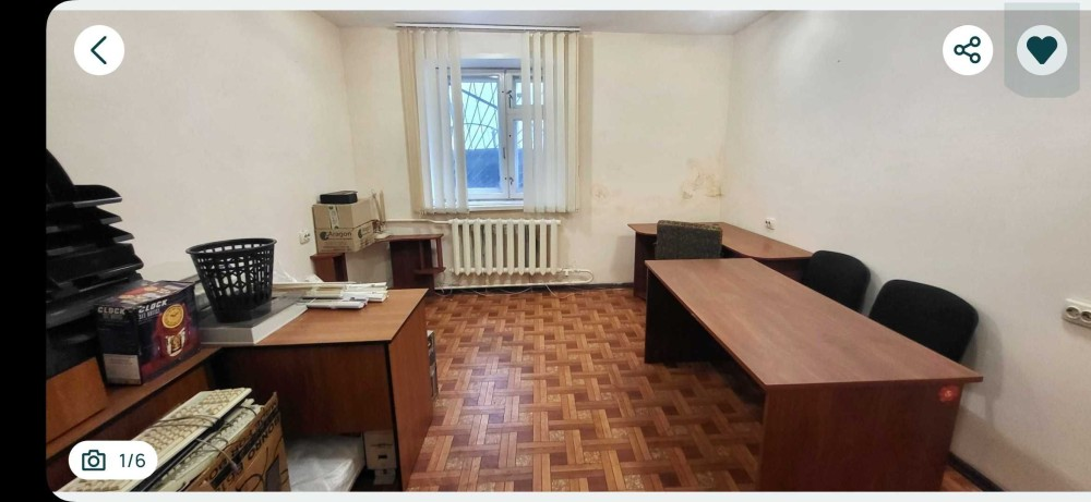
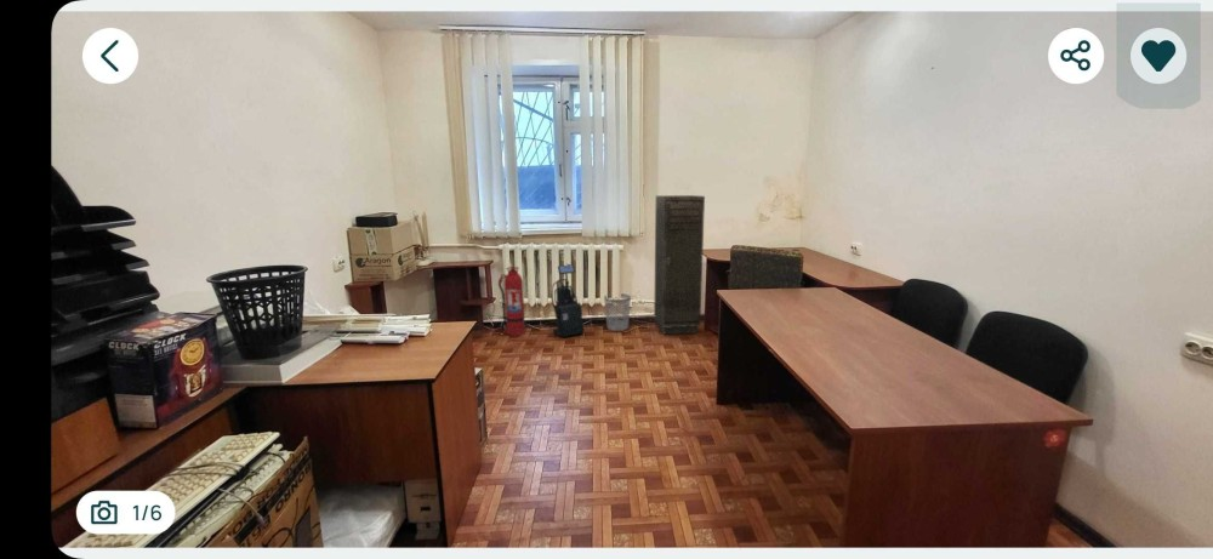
+ storage cabinet (677, 263)
+ vacuum cleaner (566, 297)
+ wastebasket (616, 312)
+ fire extinguisher (511, 301)
